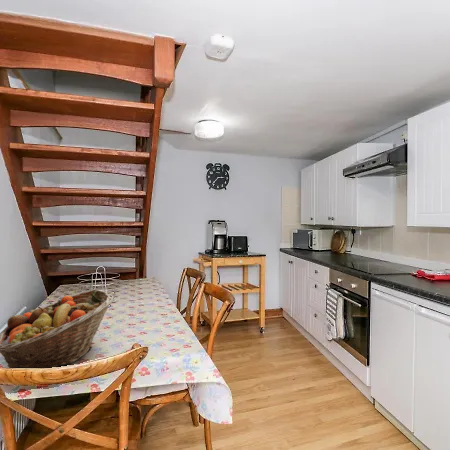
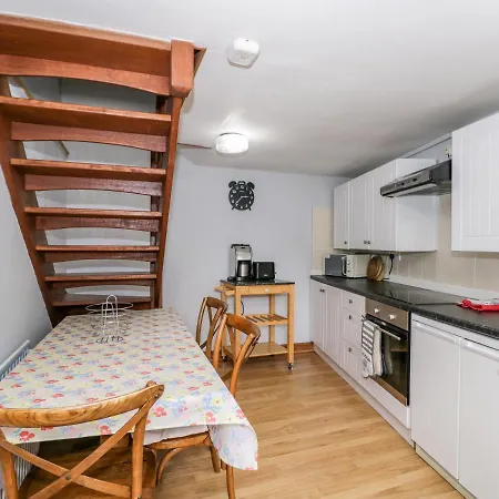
- fruit basket (58, 324)
